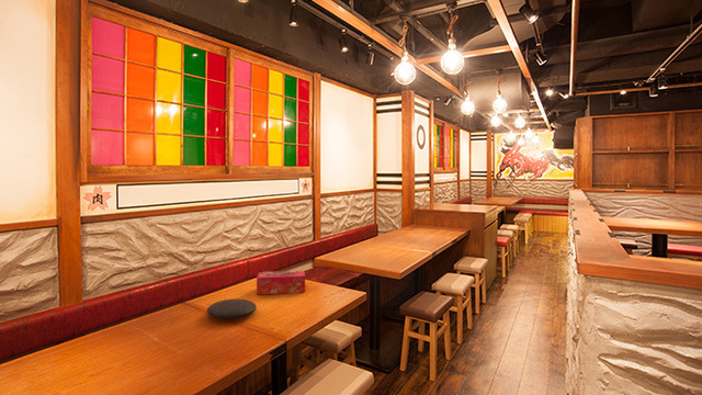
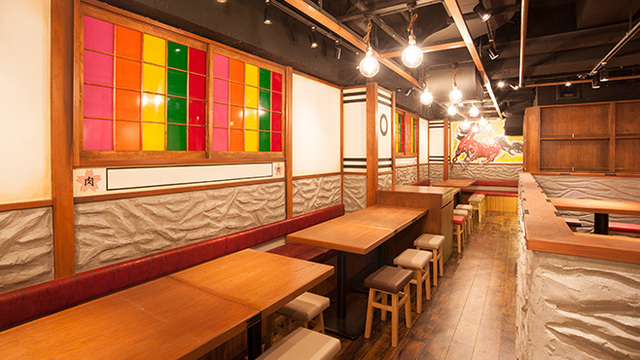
- plate (231, 308)
- tissue box (281, 282)
